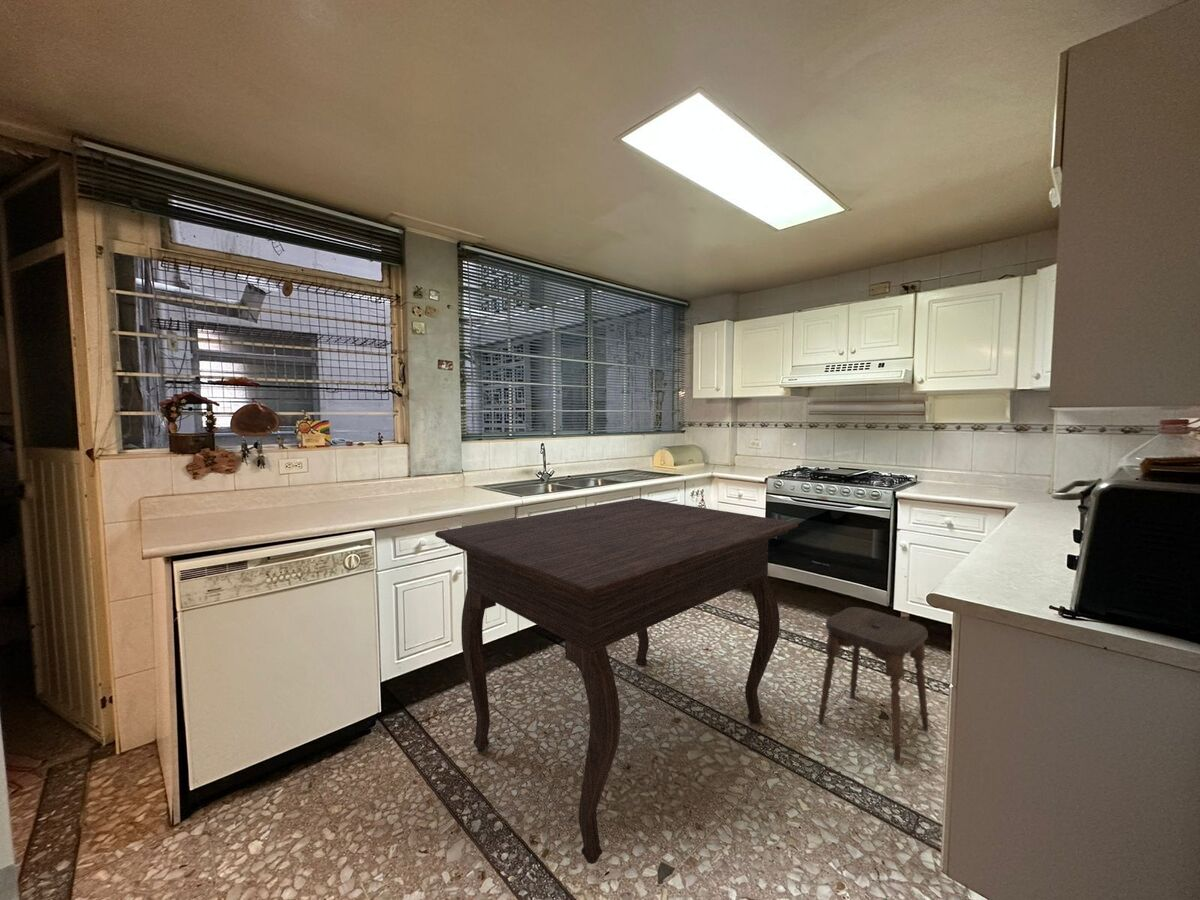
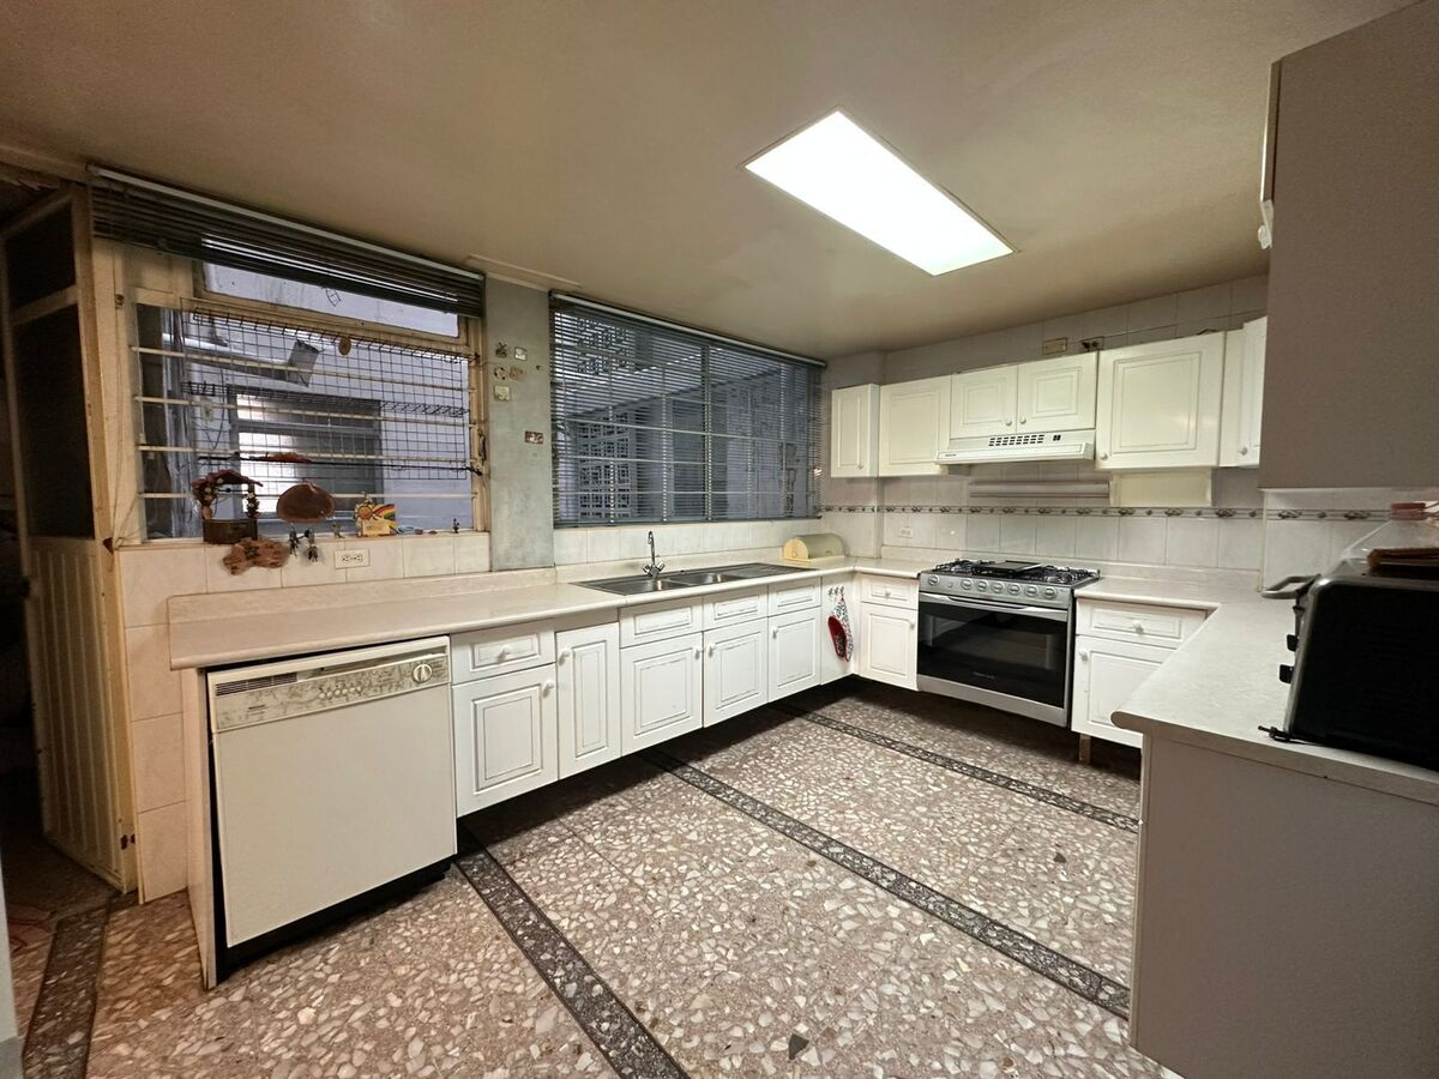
- stool (886, 674)
- dining table (623, 631)
